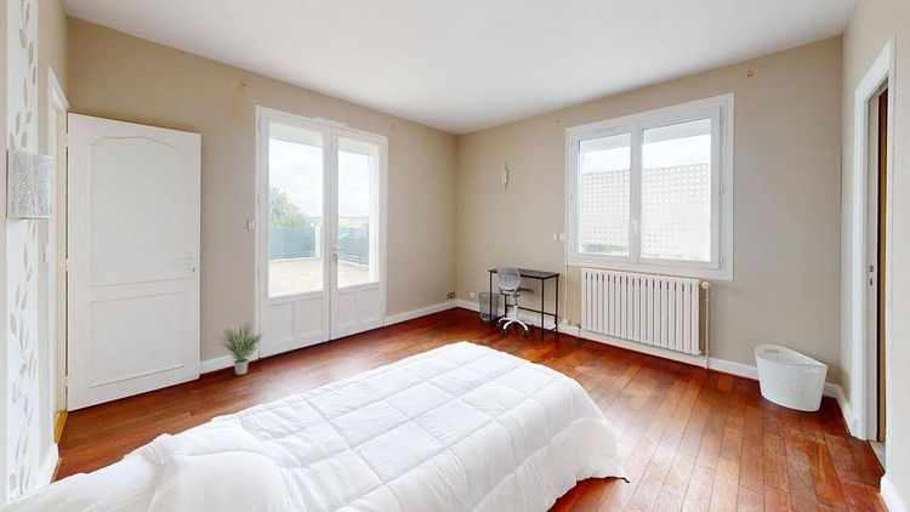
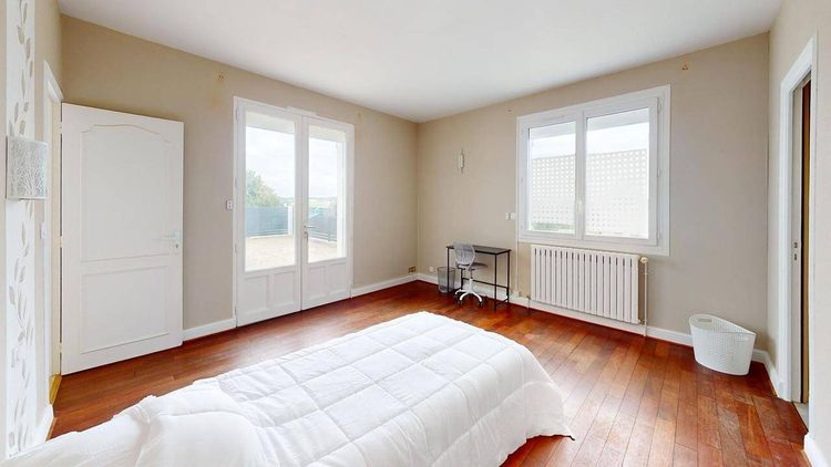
- potted plant (241, 348)
